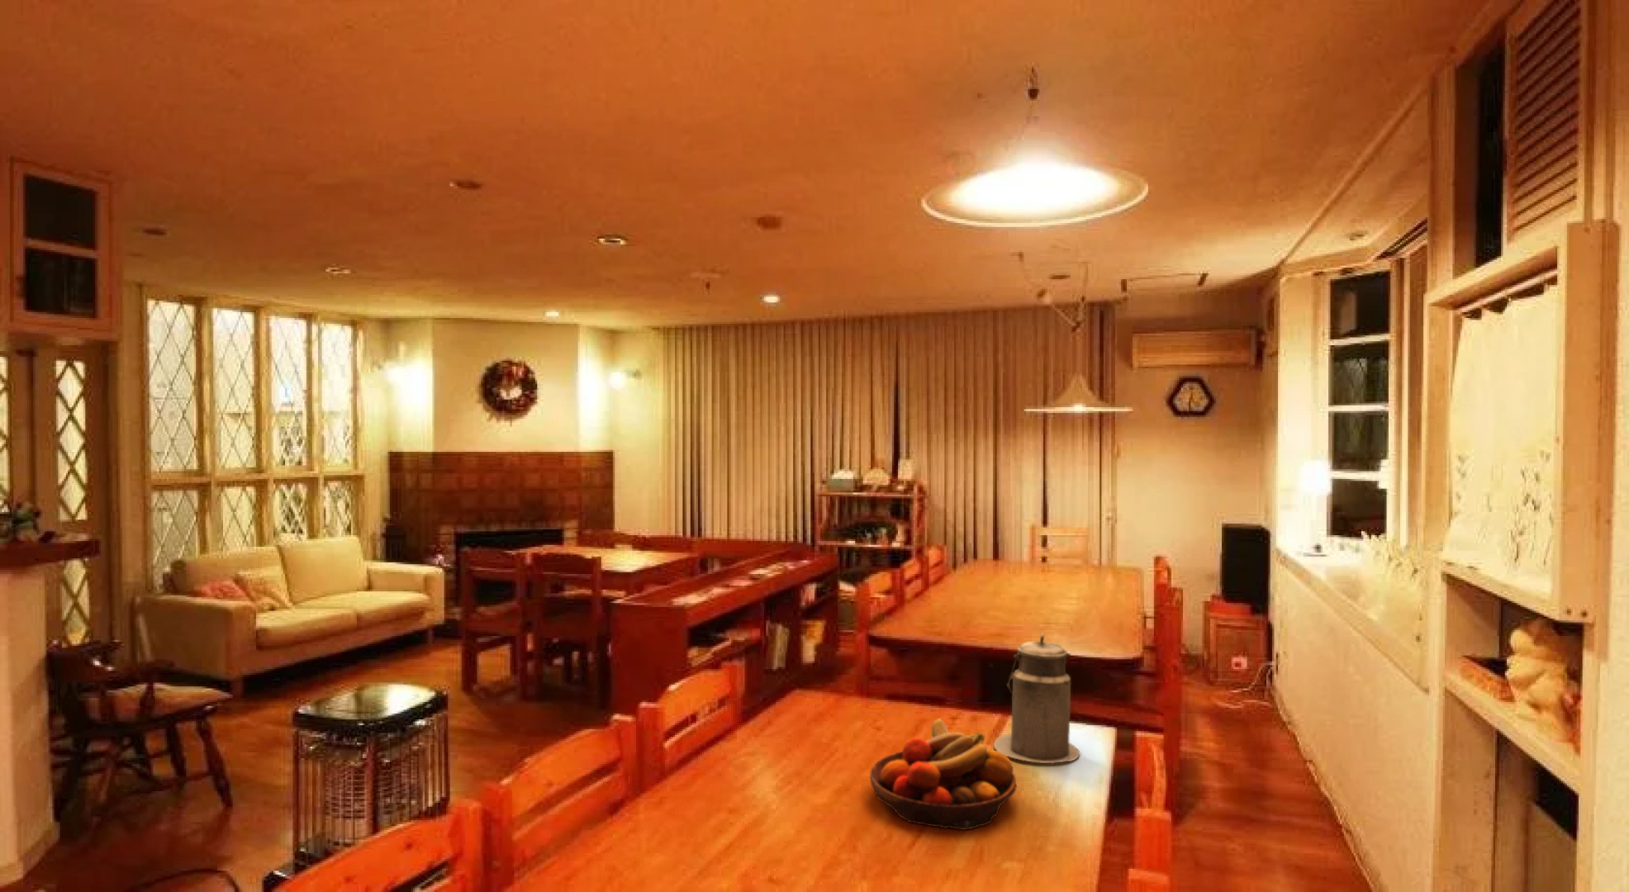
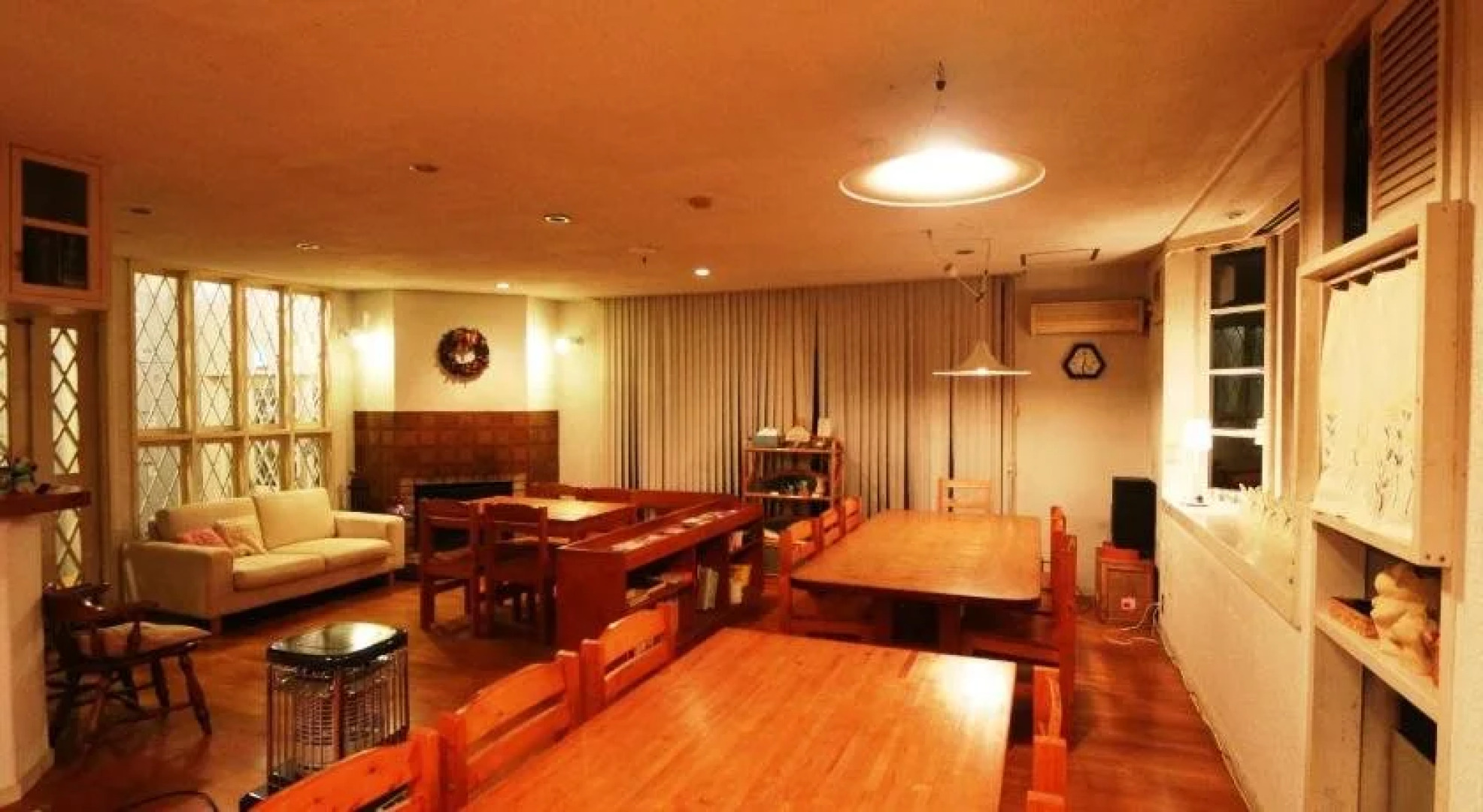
- fruit bowl (941, 767)
- canister (1036, 691)
